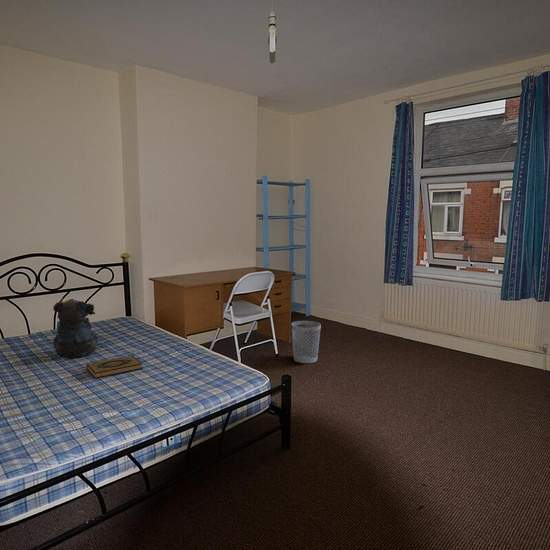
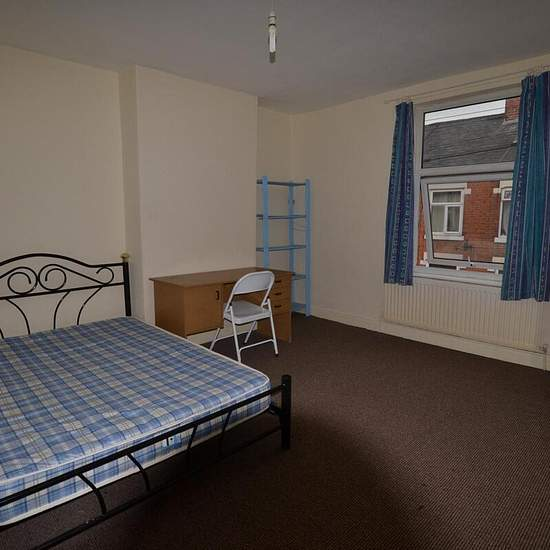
- wastebasket (305, 341)
- hardback book (114, 366)
- teddy bear (73, 325)
